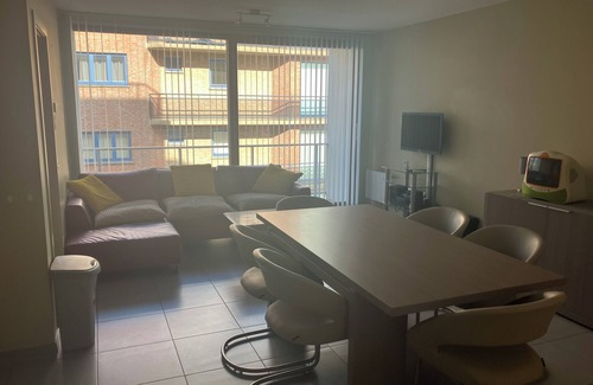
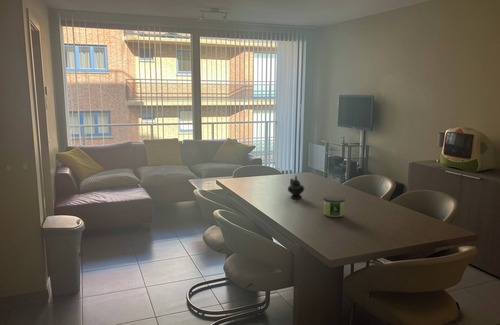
+ teapot (296, 187)
+ candle (333, 206)
